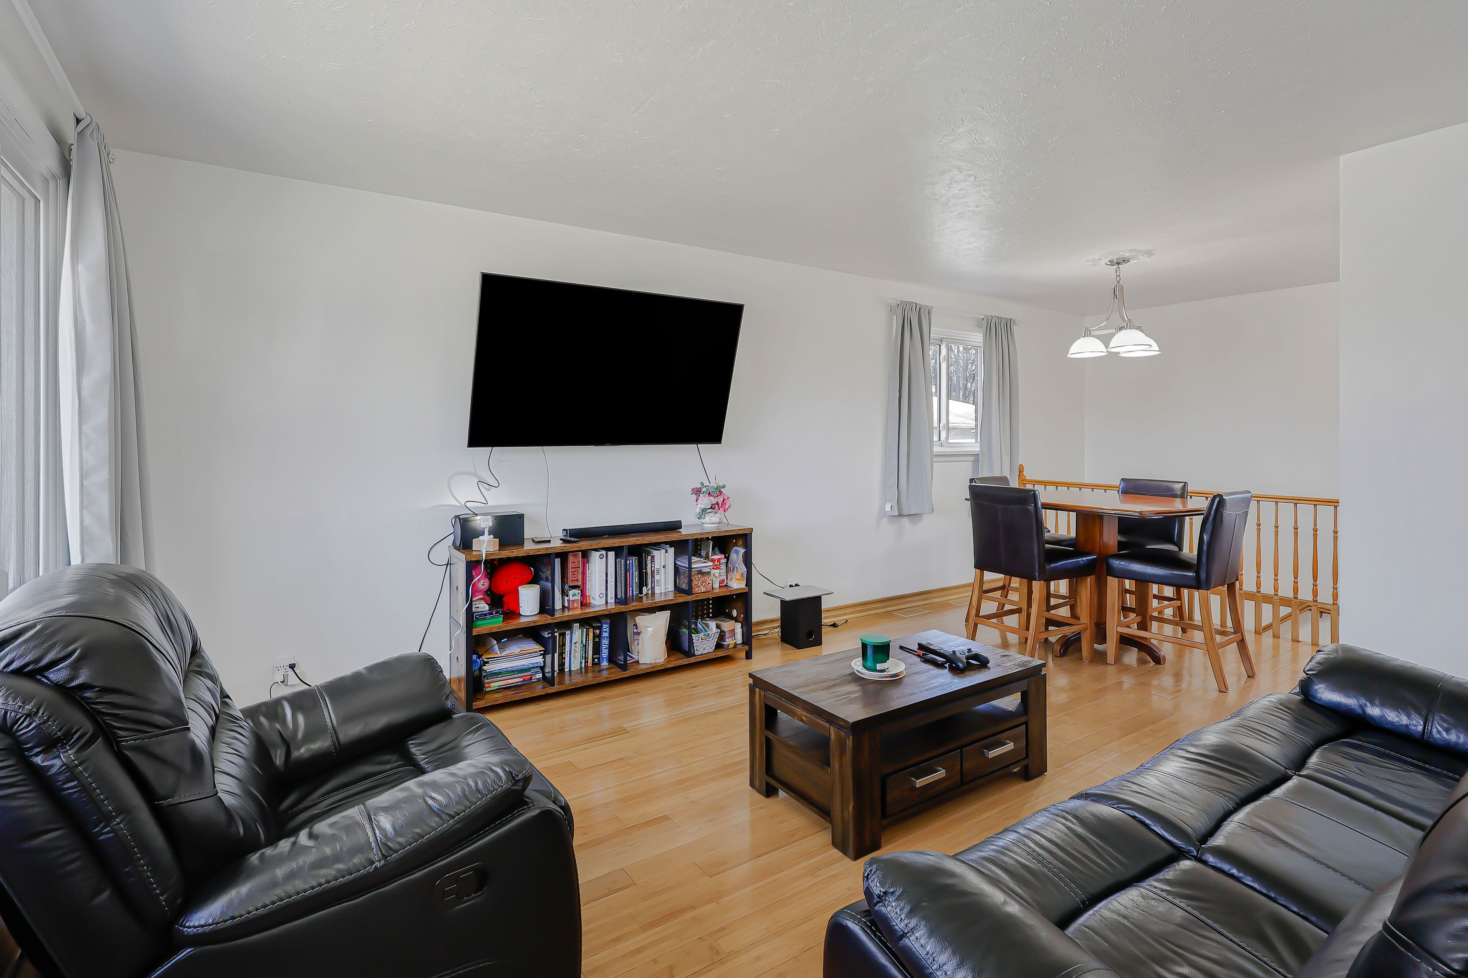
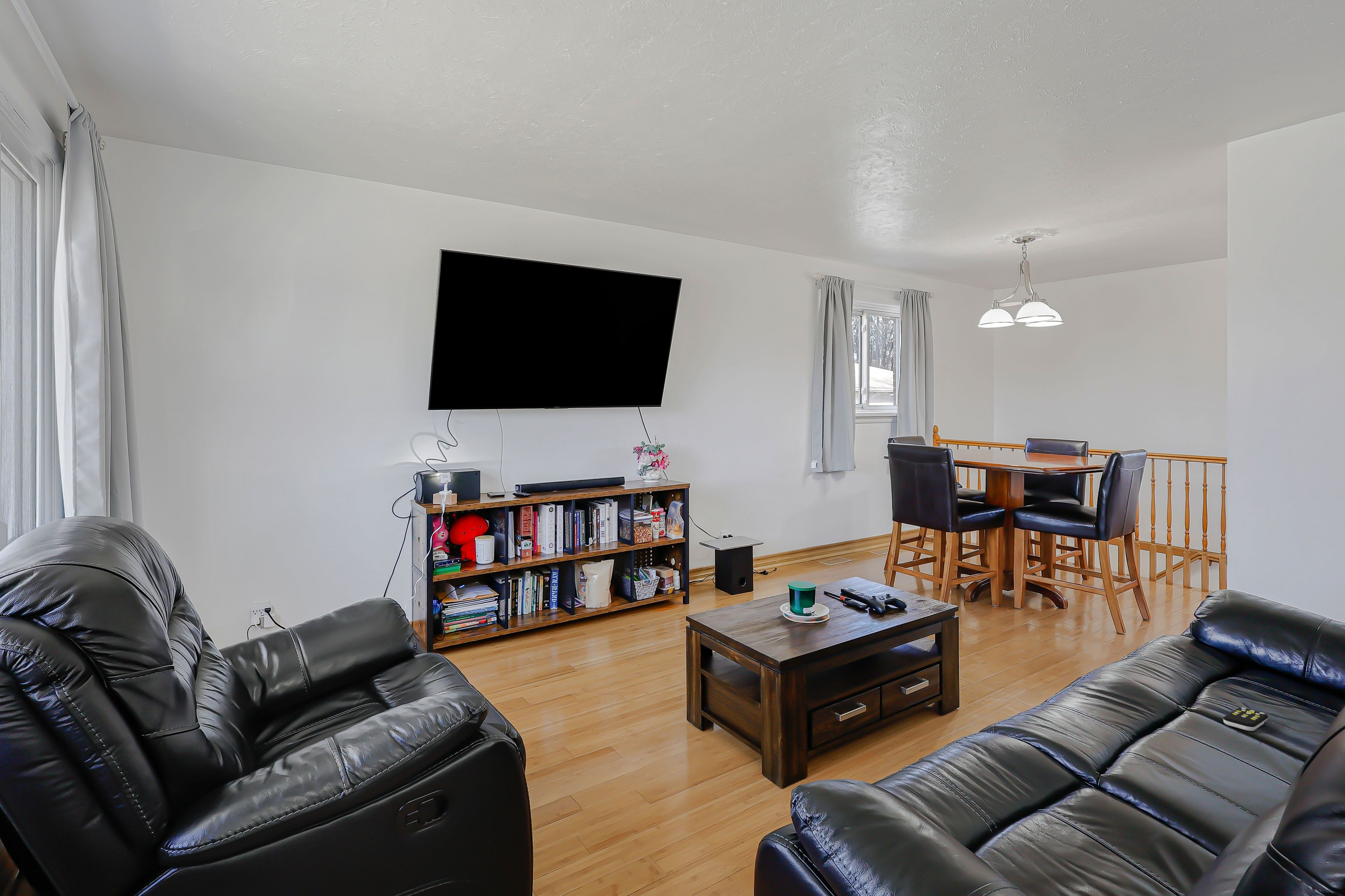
+ remote control (1246, 719)
